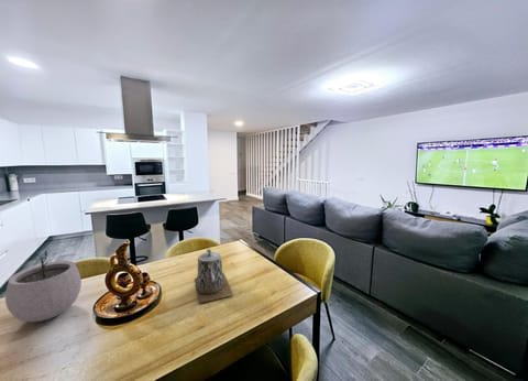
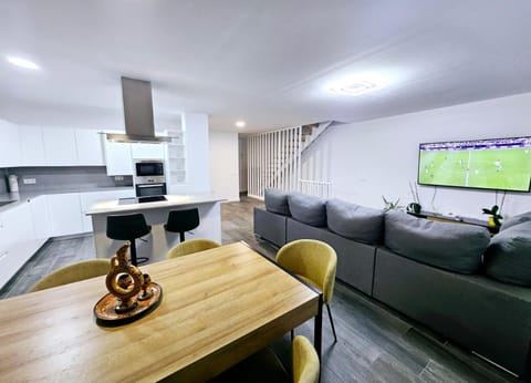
- teapot (211, 268)
- plant pot (45, 283)
